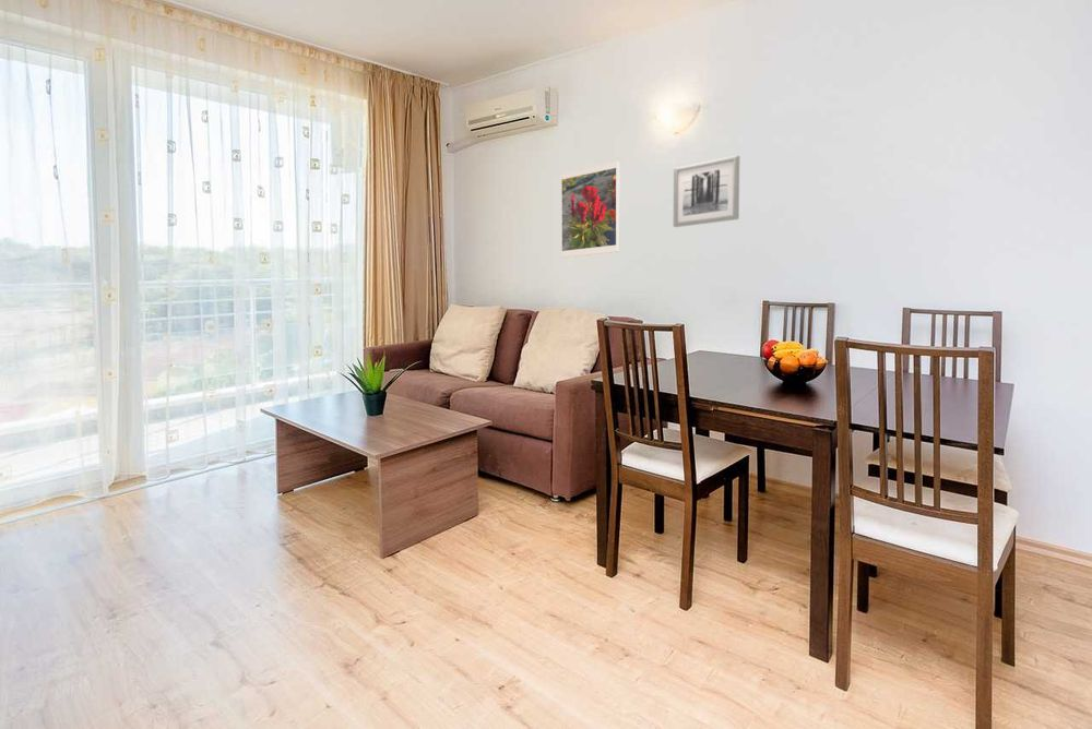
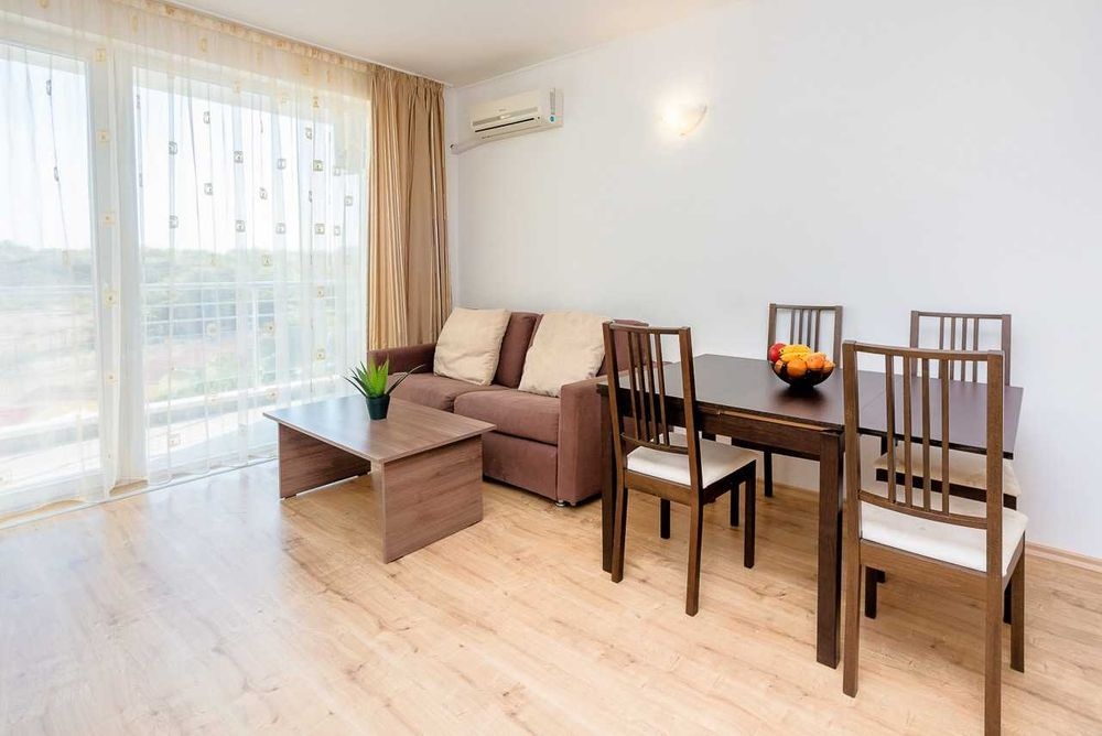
- wall art (704, 192)
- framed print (589, 211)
